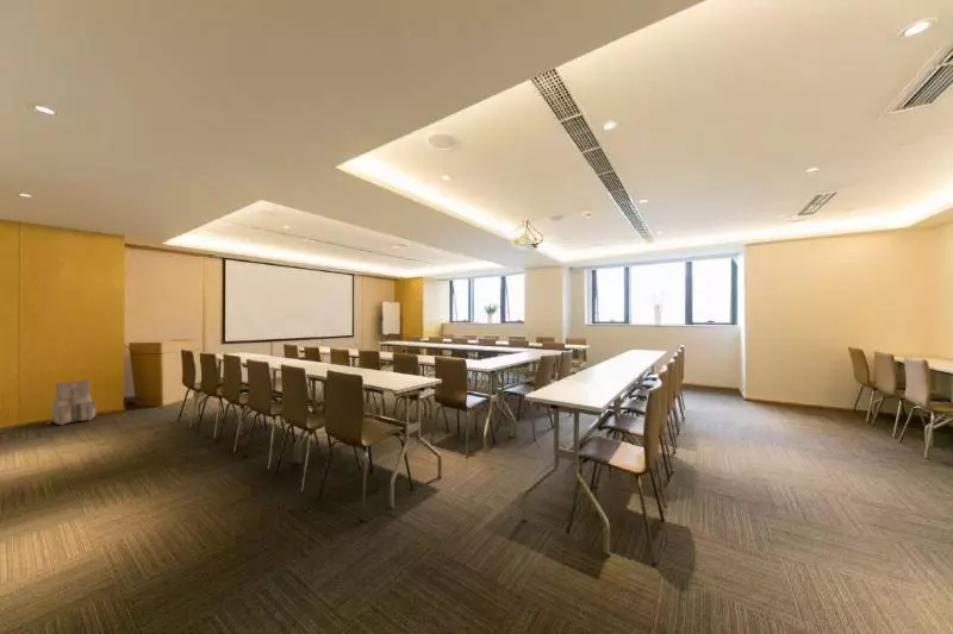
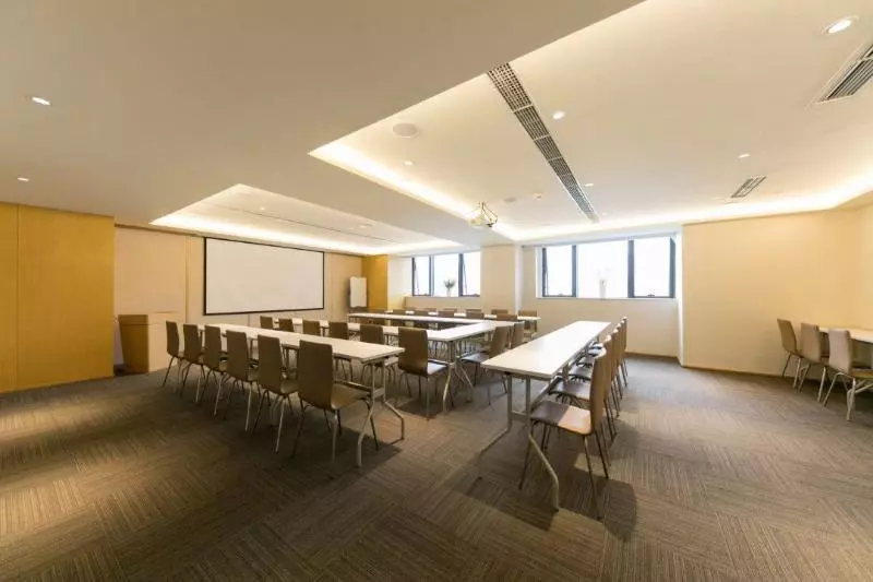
- backpack (73, 401)
